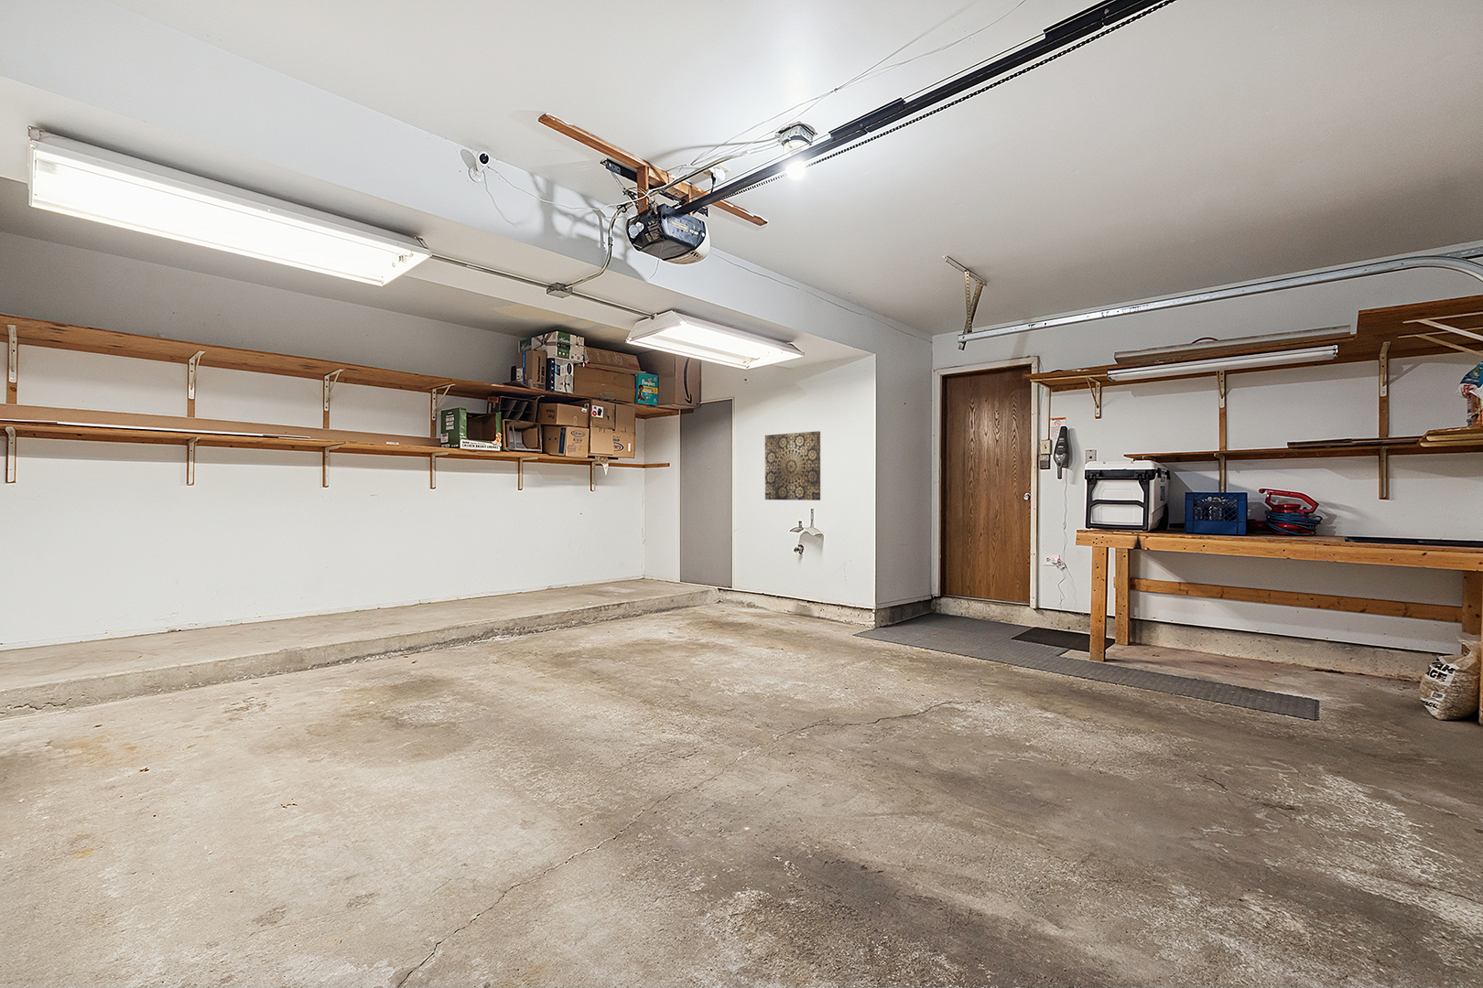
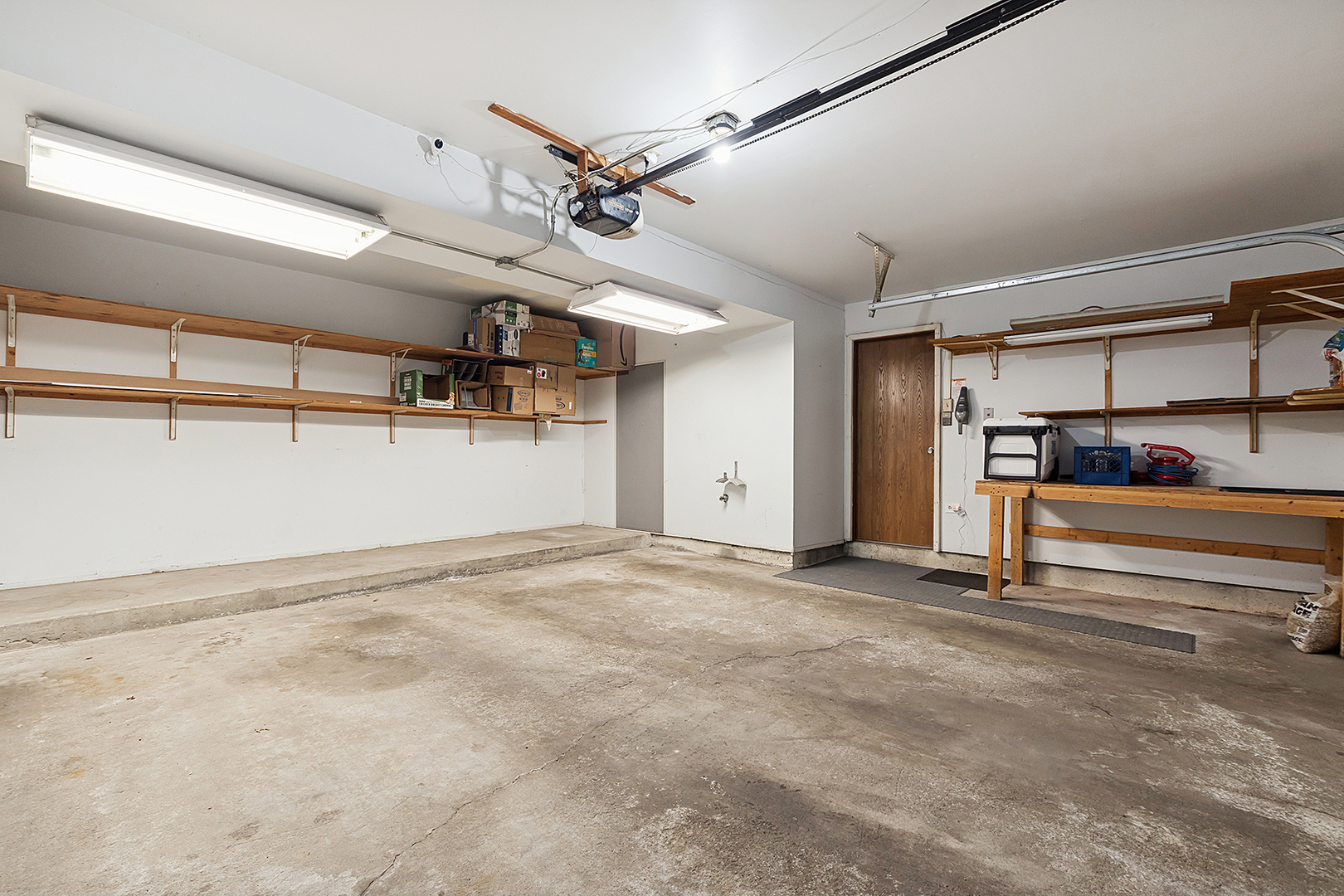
- wall art (792, 466)
